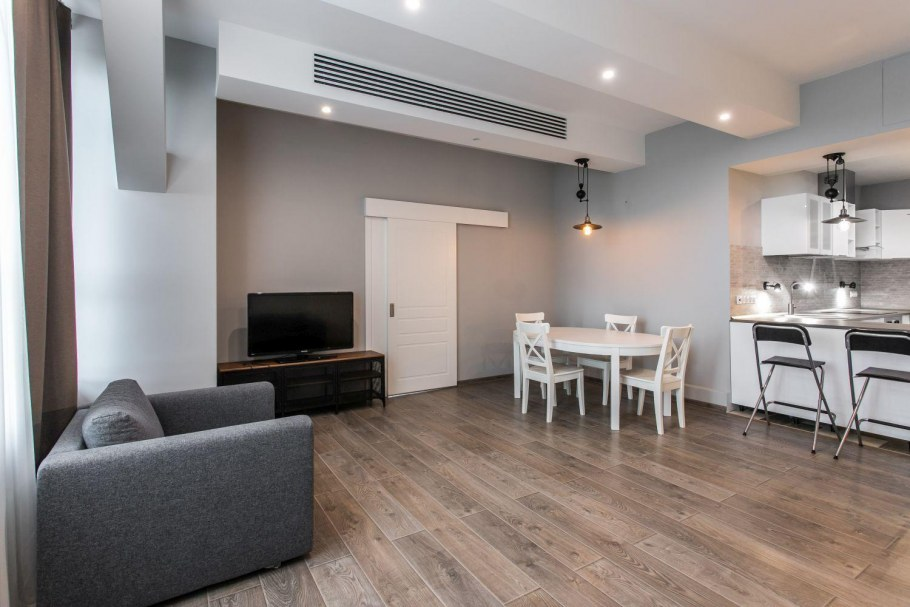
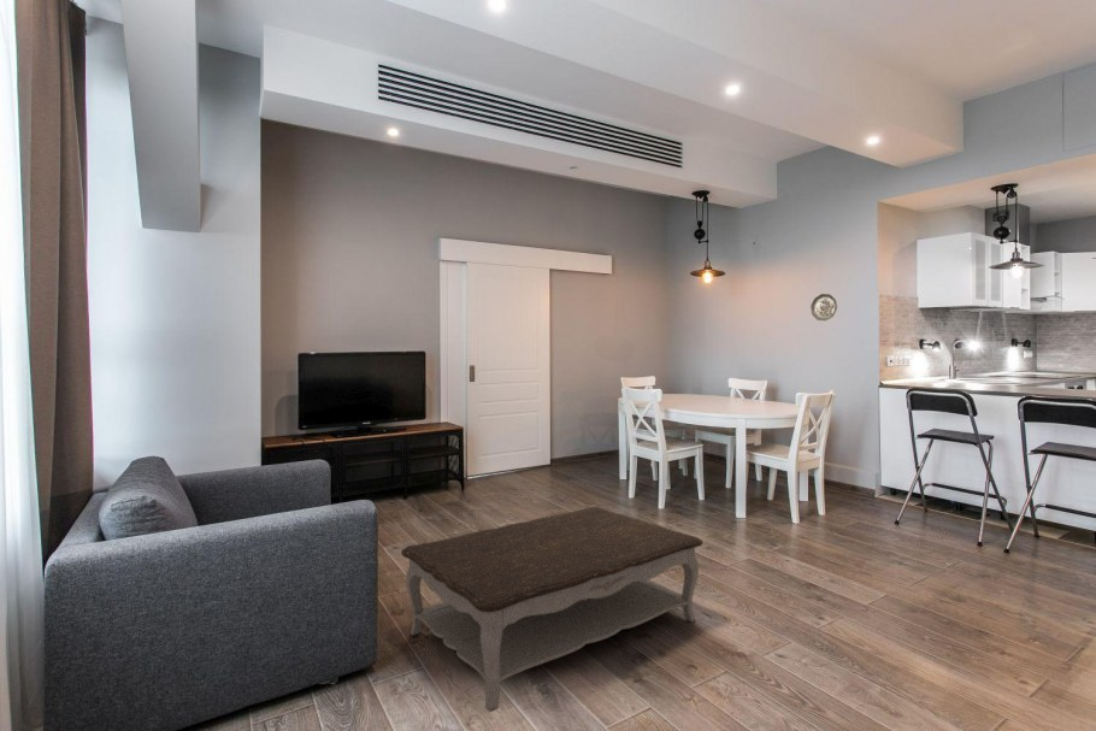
+ coffee table (555, 584)
+ decorative plate (824, 307)
